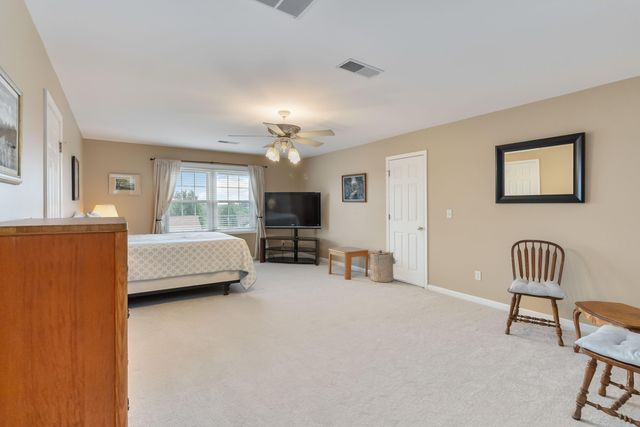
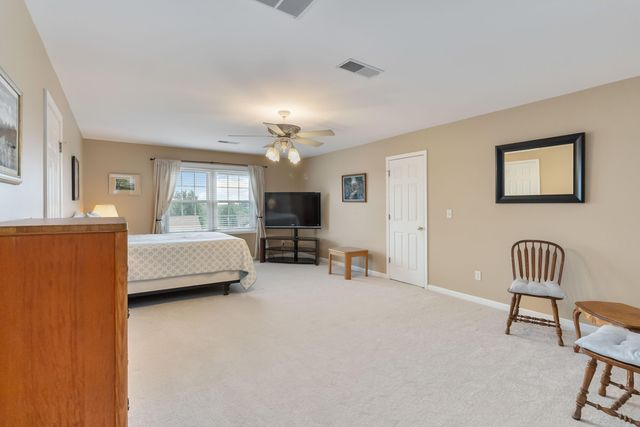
- laundry hamper (381, 264)
